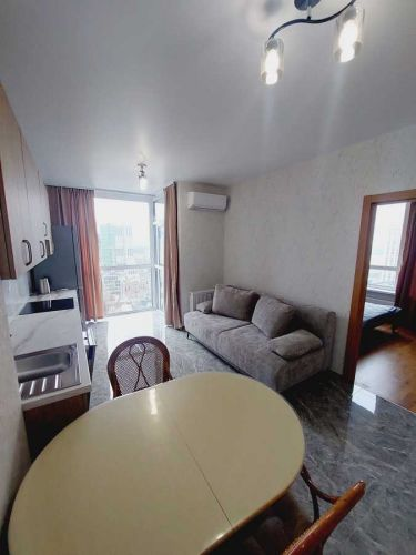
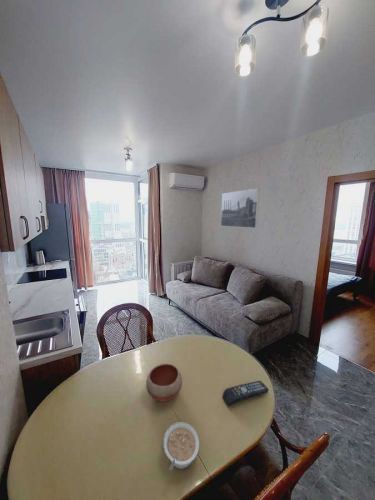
+ legume (181, 447)
+ remote control (245, 391)
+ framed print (238, 209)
+ bowl (164, 383)
